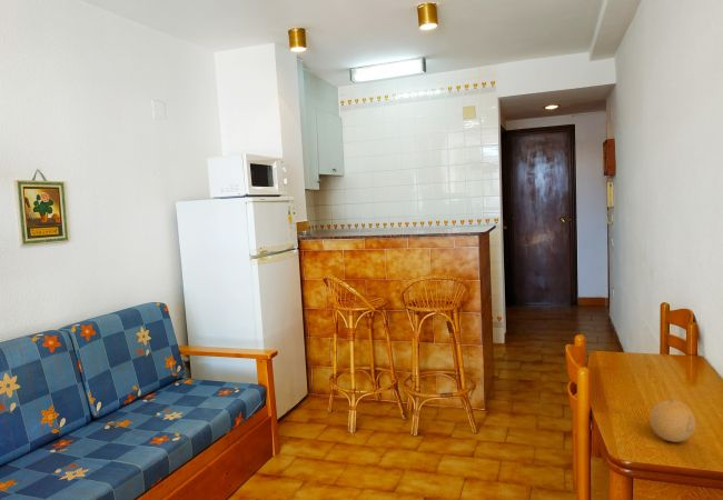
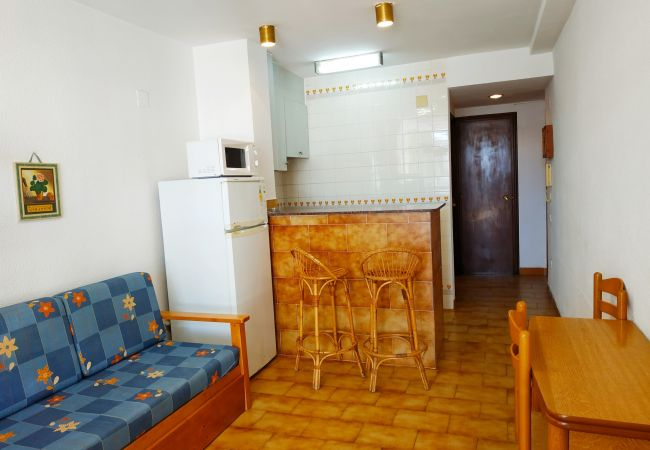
- fruit (672, 420)
